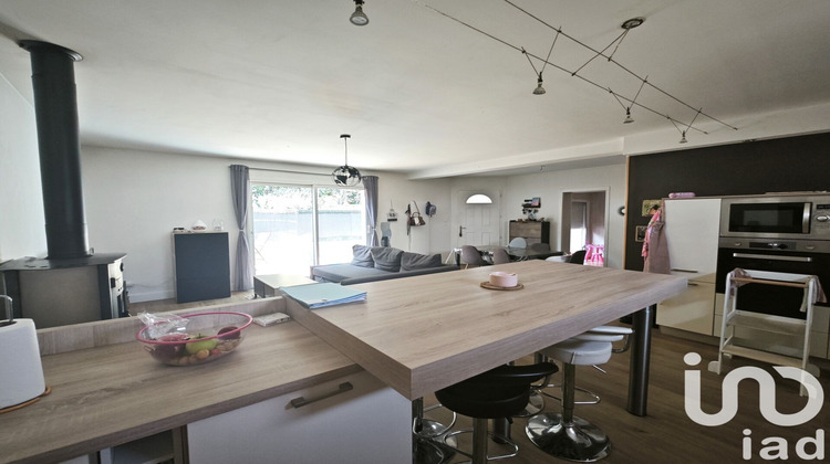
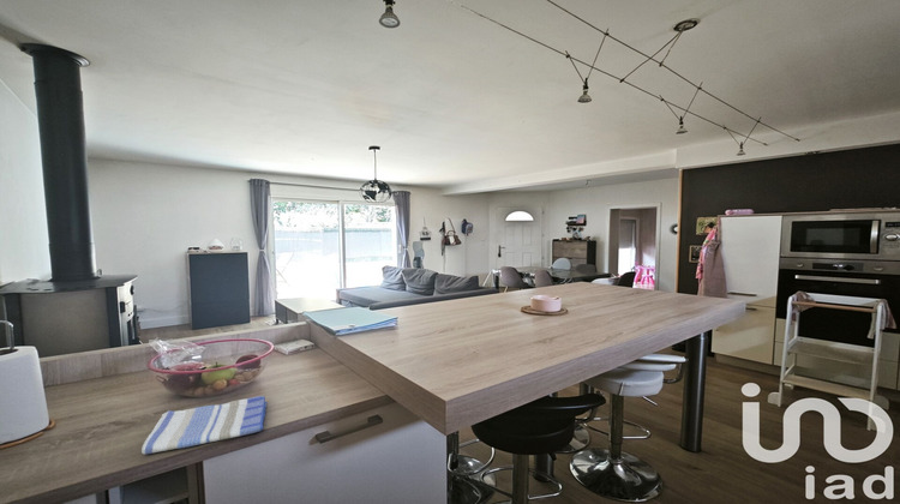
+ dish towel (211, 421)
